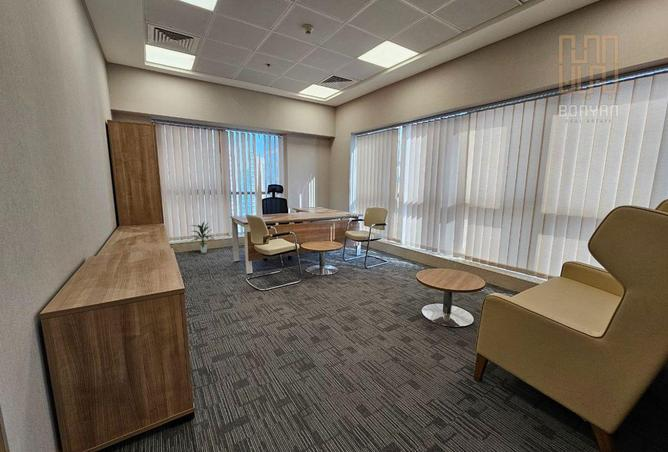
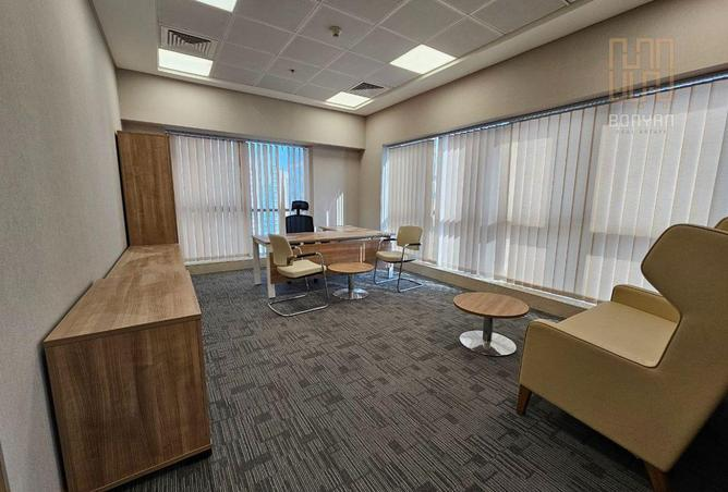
- indoor plant (202, 237)
